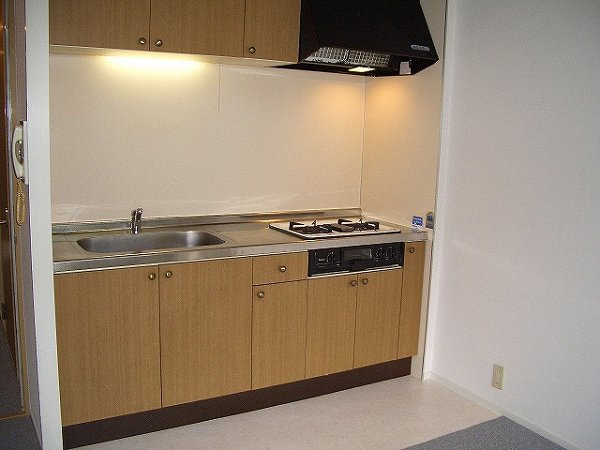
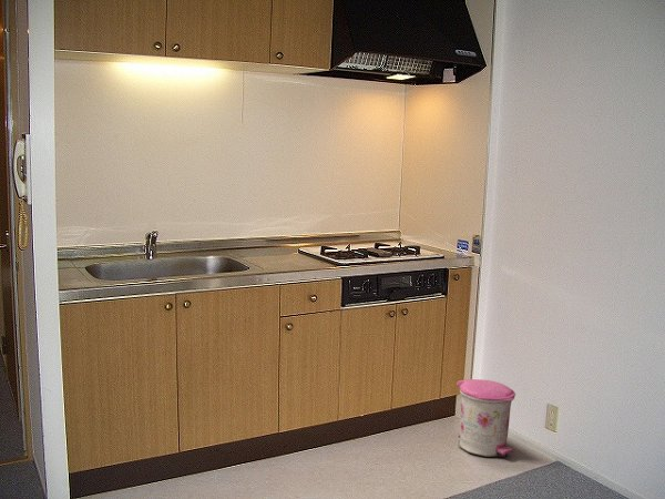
+ trash can (484, 415)
